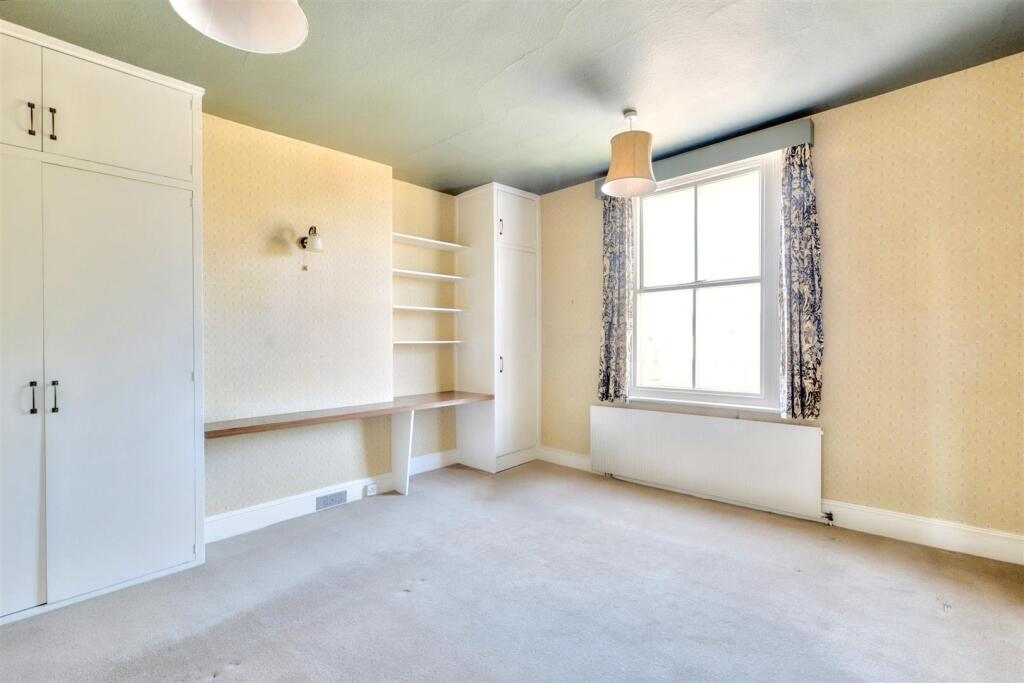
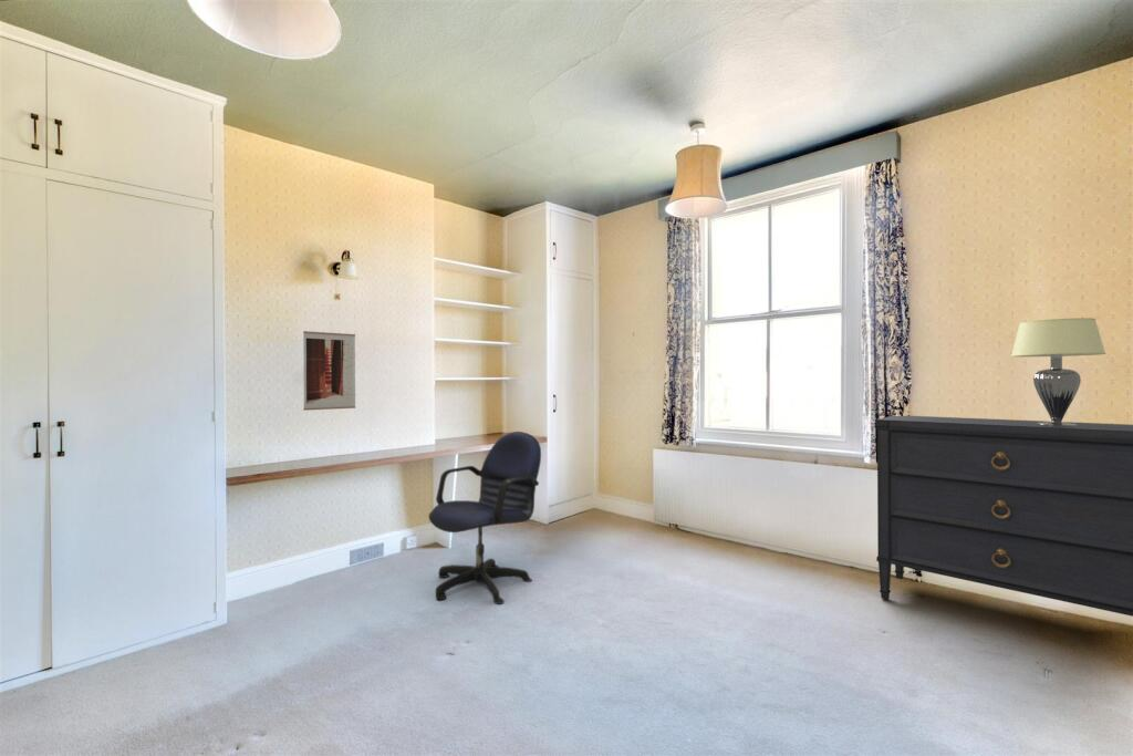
+ dresser (1004, 518)
+ wall art (330, 371)
+ lampshade (1056, 372)
+ office chair (485, 508)
